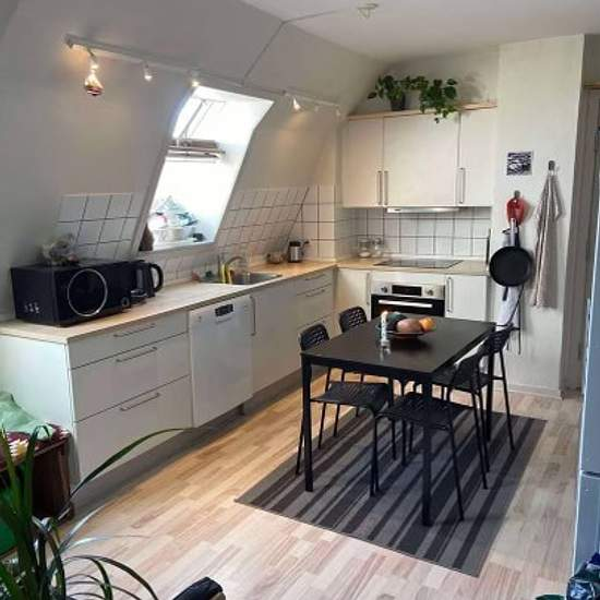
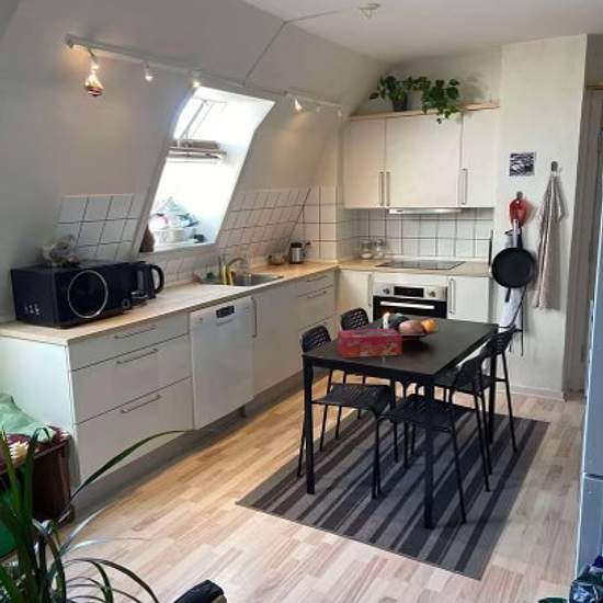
+ tissue box (368, 342)
